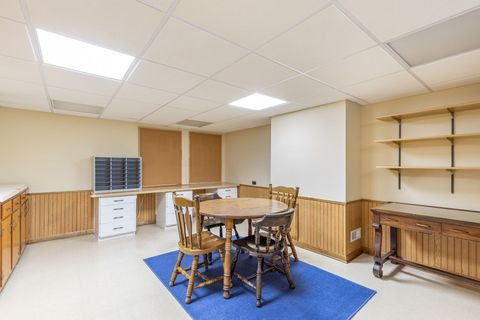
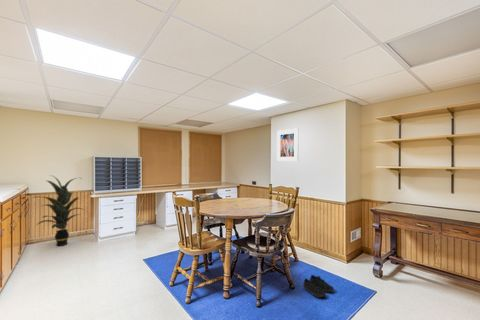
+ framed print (287, 145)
+ indoor plant (59, 209)
+ shoe (317, 284)
